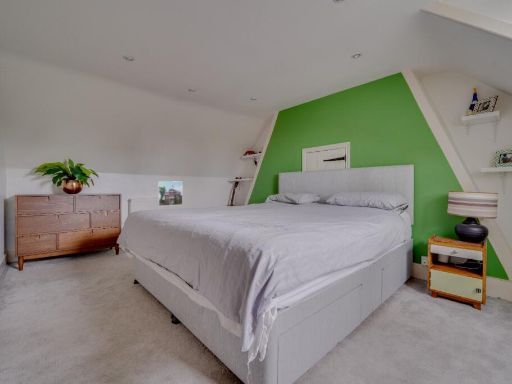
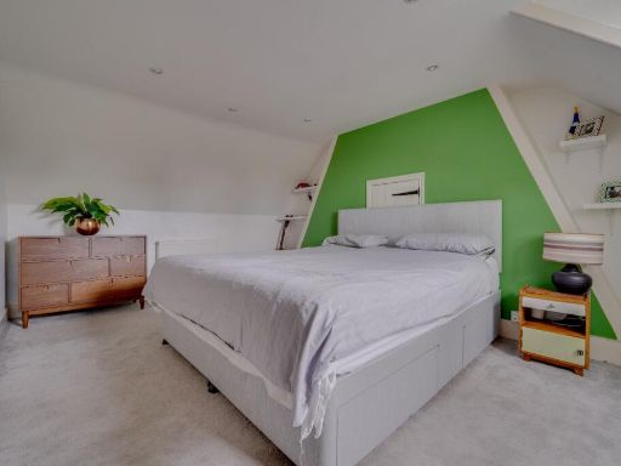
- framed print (170, 193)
